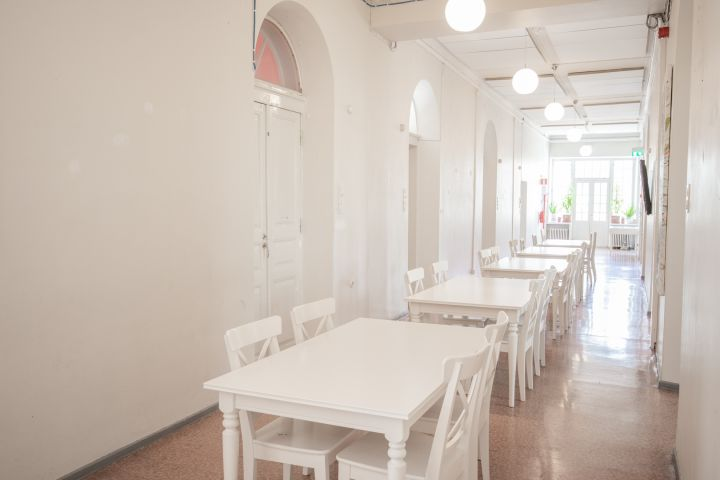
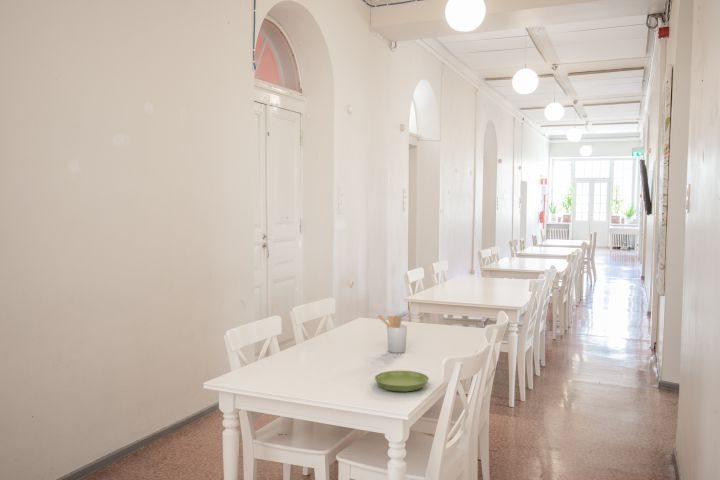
+ utensil holder (391, 332)
+ saucer (401, 381)
